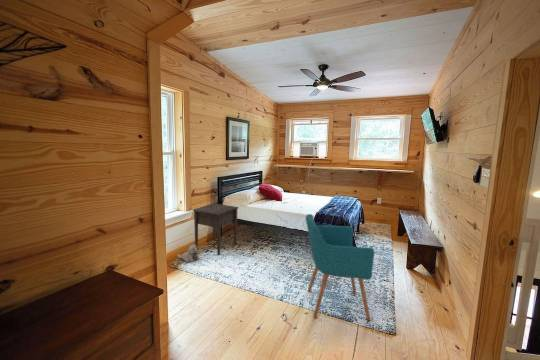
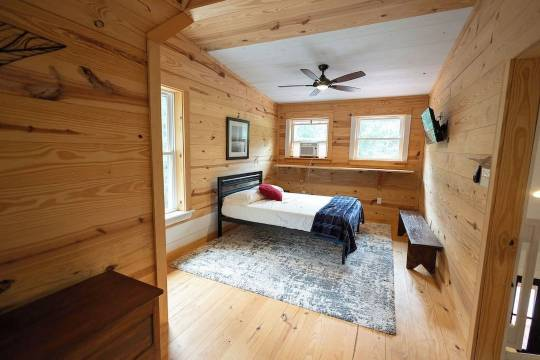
- plush toy (188, 251)
- chair (334, 262)
- nightstand (216, 227)
